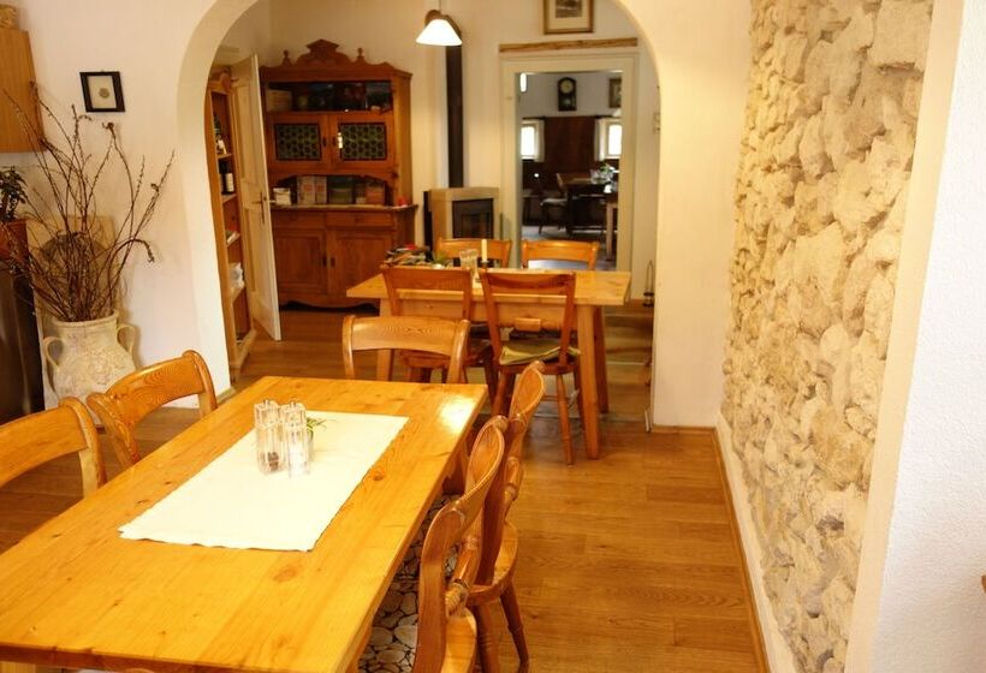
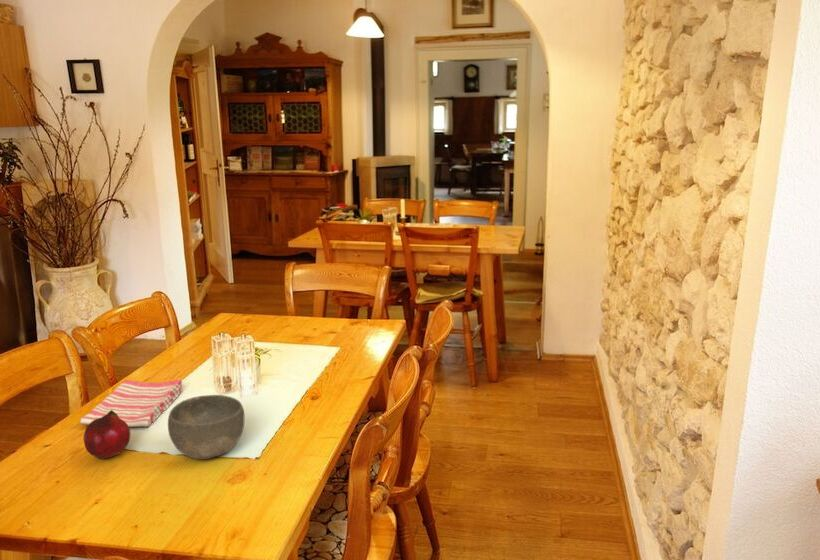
+ bowl (207, 429)
+ fruit (106, 434)
+ dish towel (134, 401)
